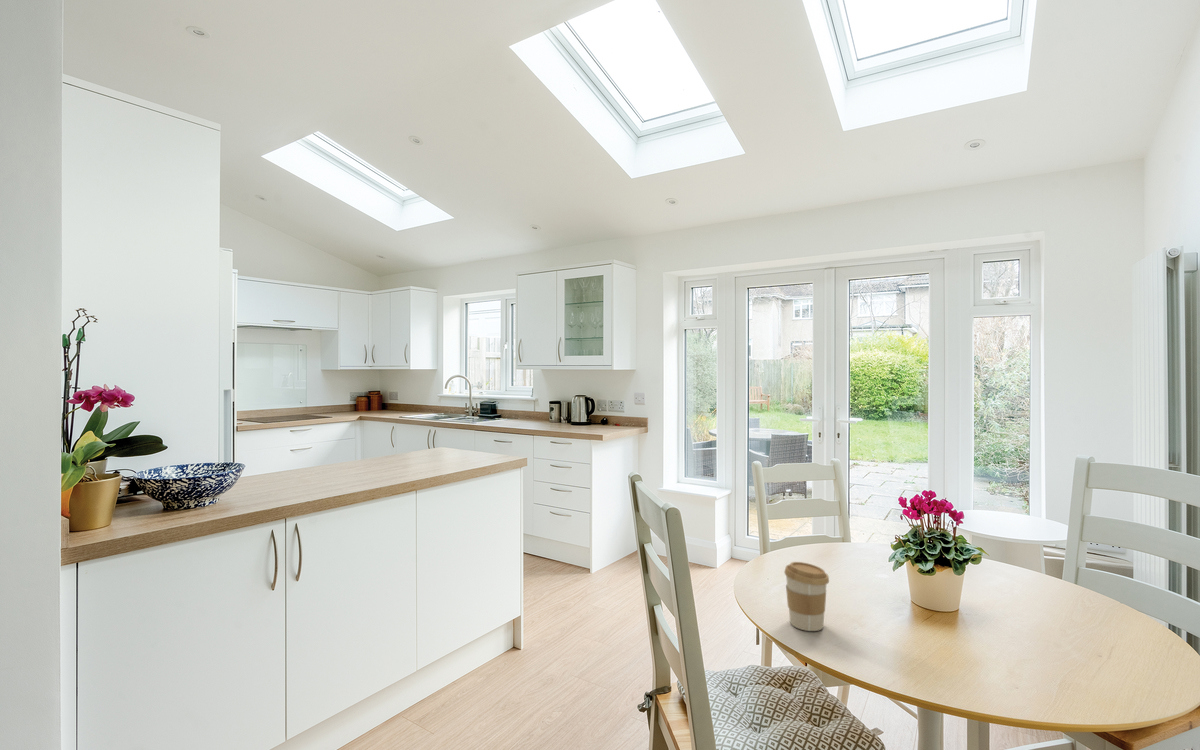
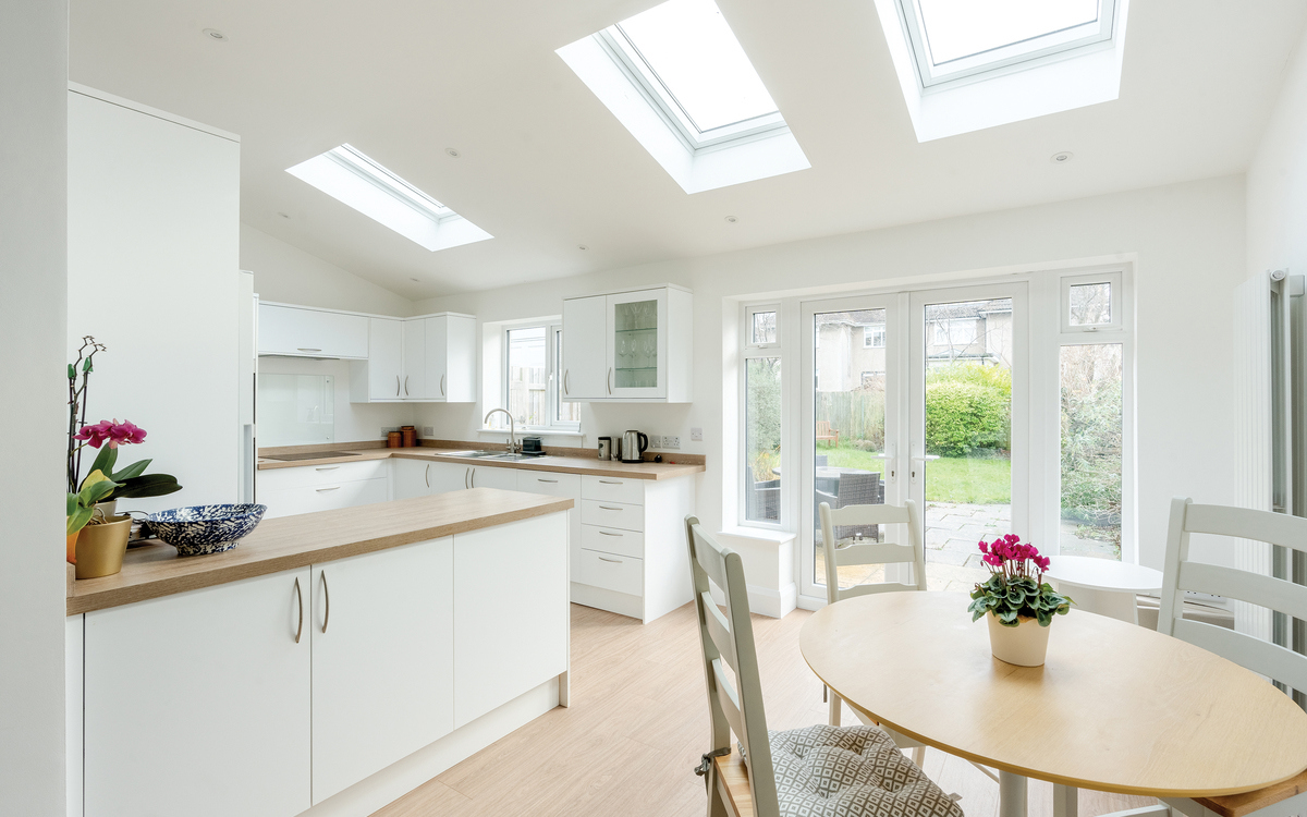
- coffee cup (806, 594)
